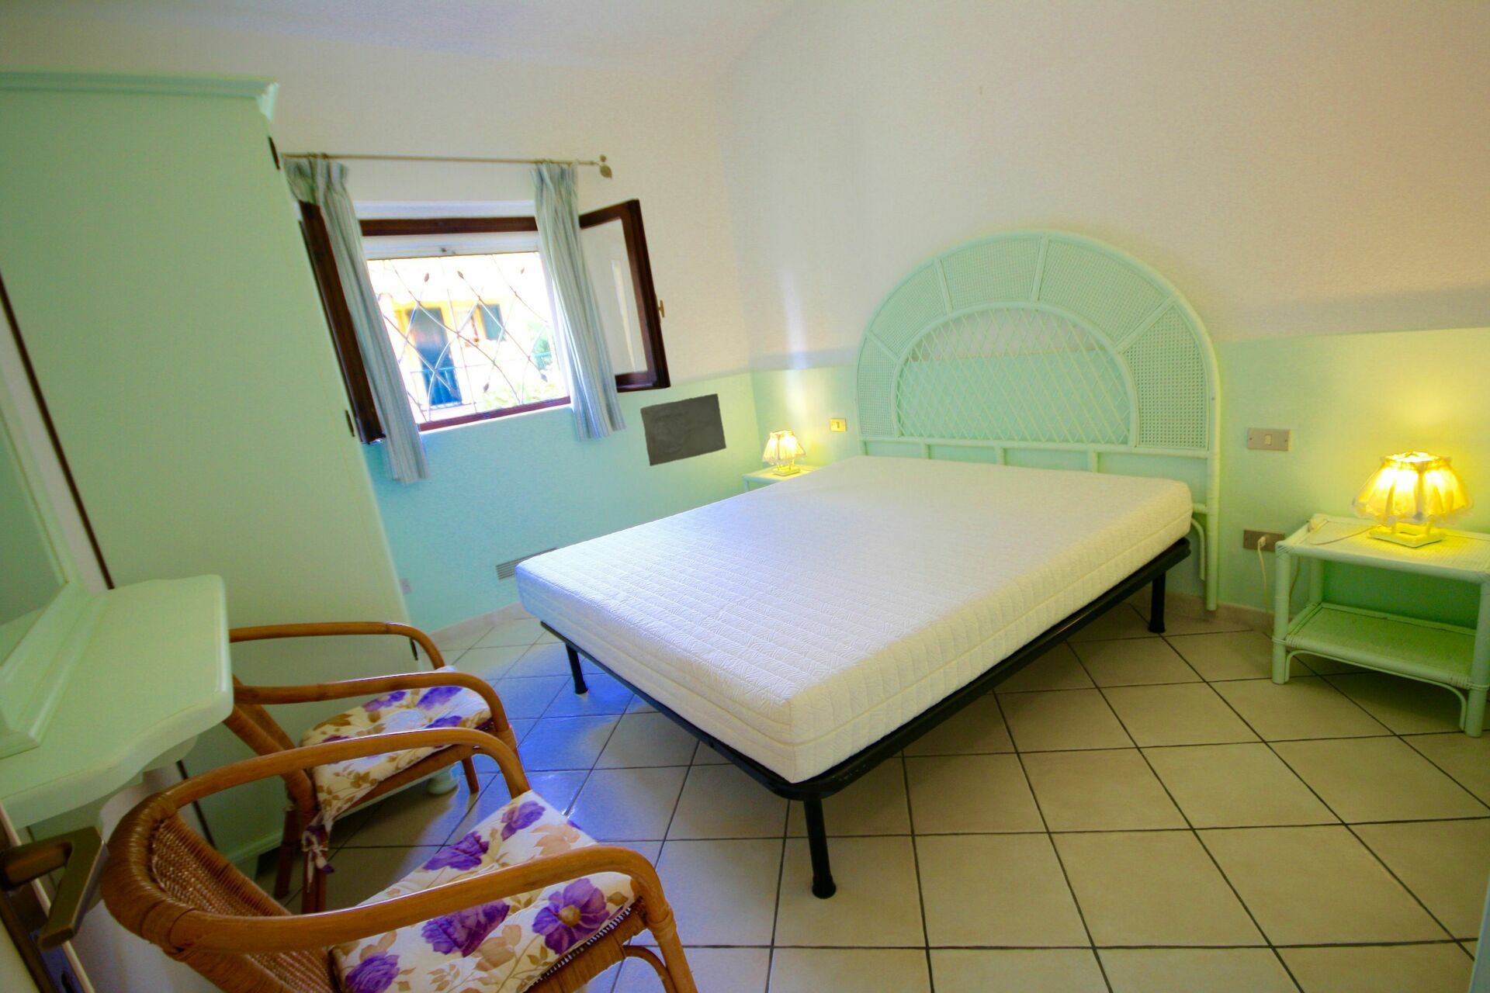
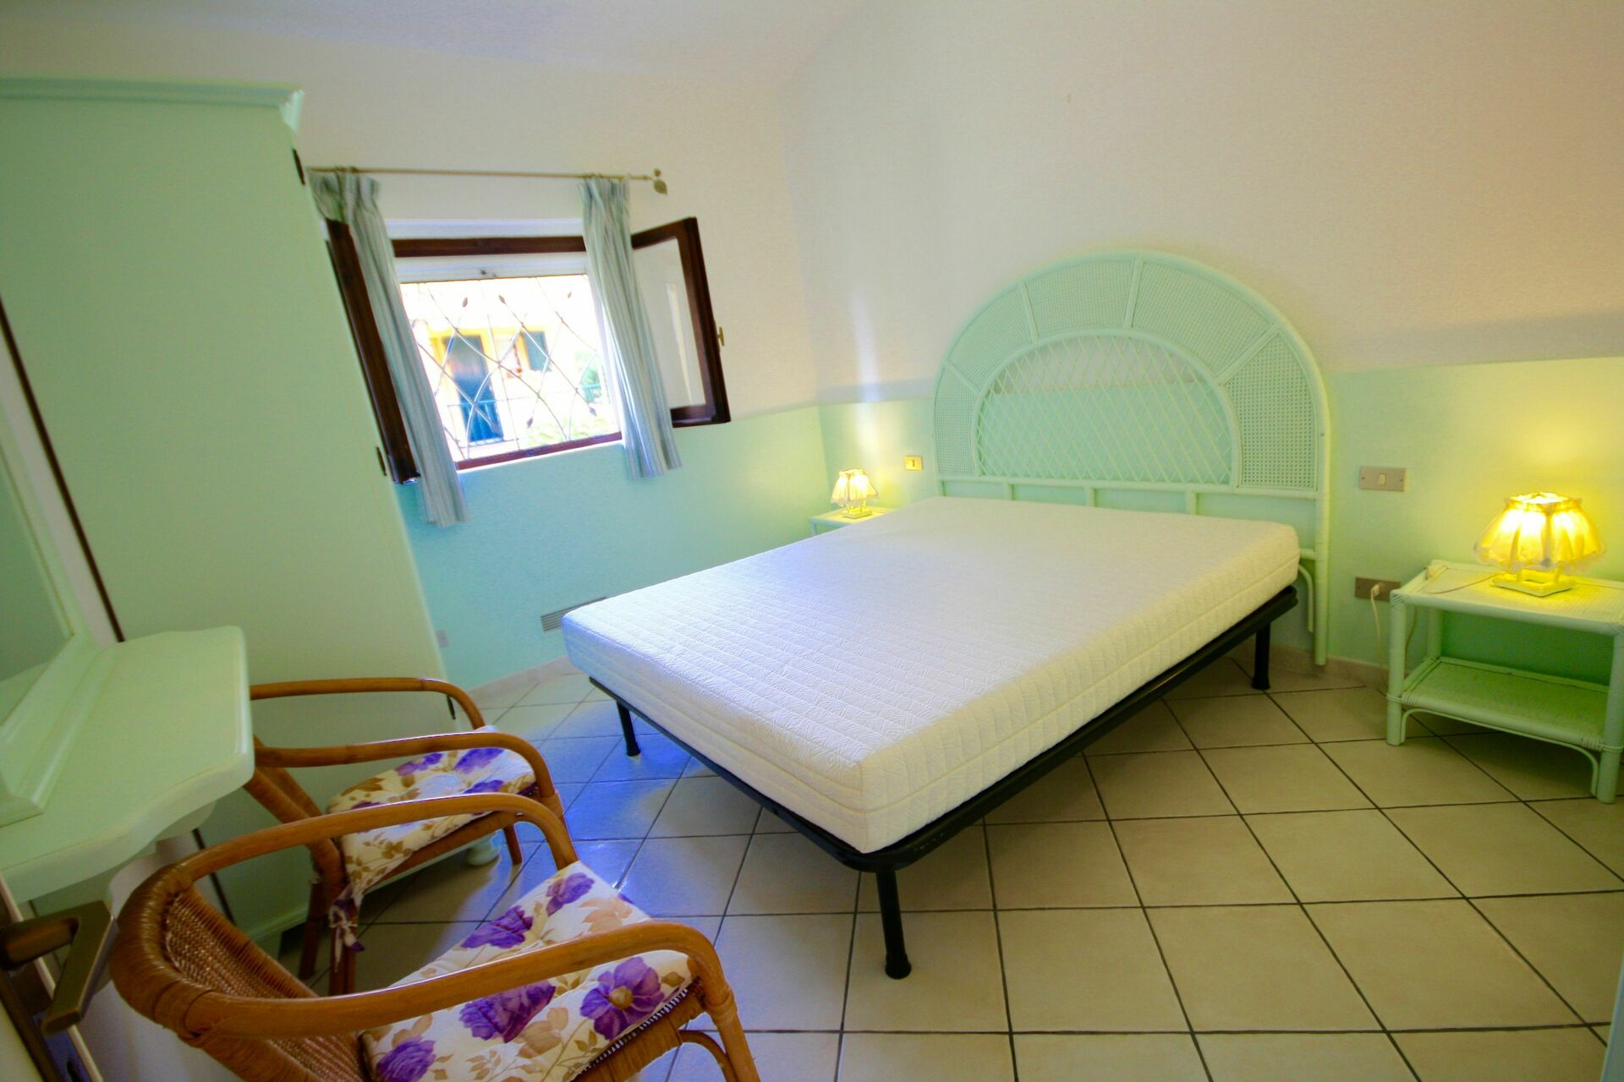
- stone relief (684, 429)
